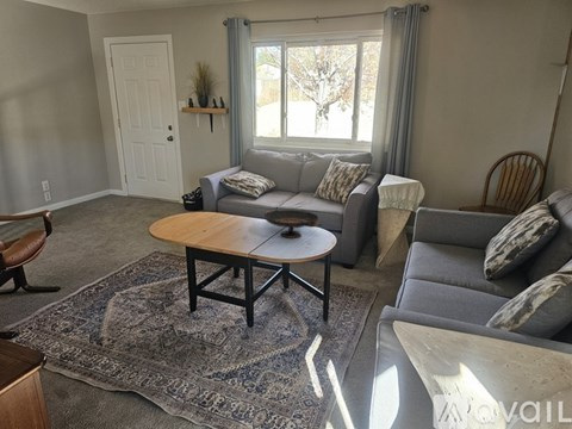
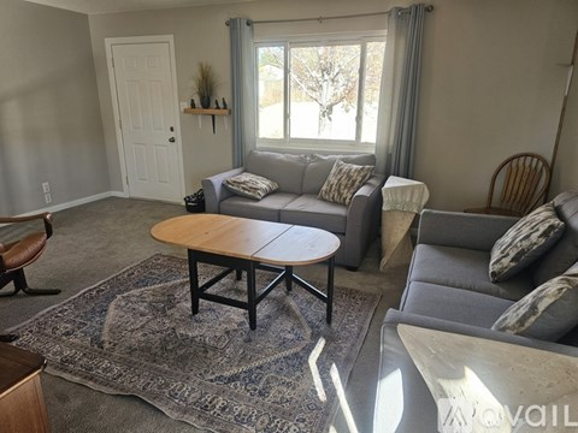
- decorative bowl (291, 224)
